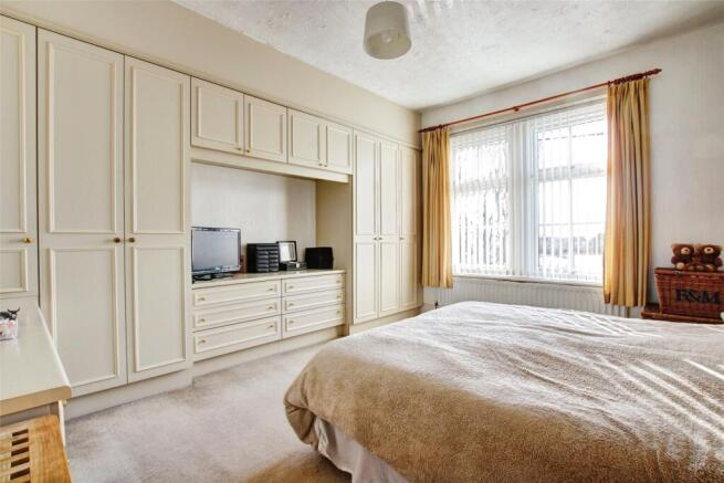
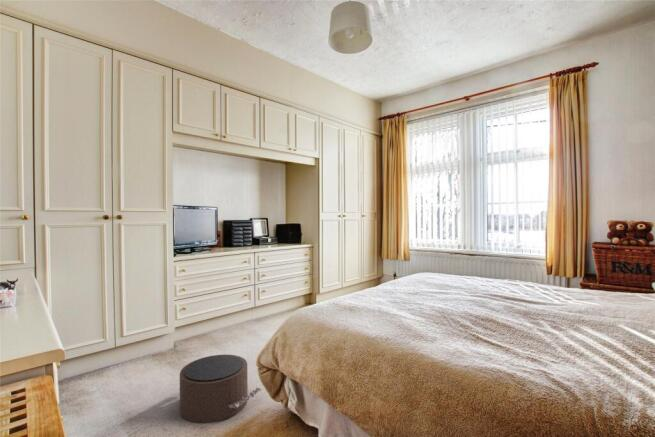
+ pouf (219, 382)
